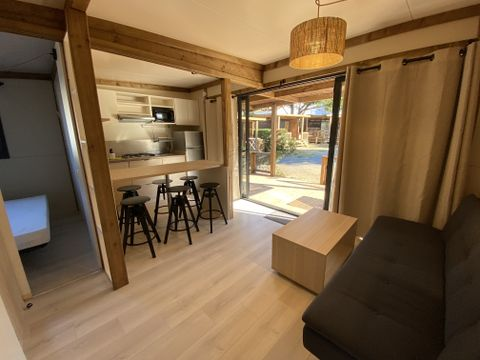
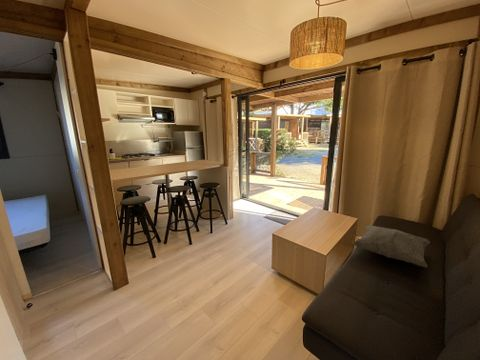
+ decorative pillow (391, 242)
